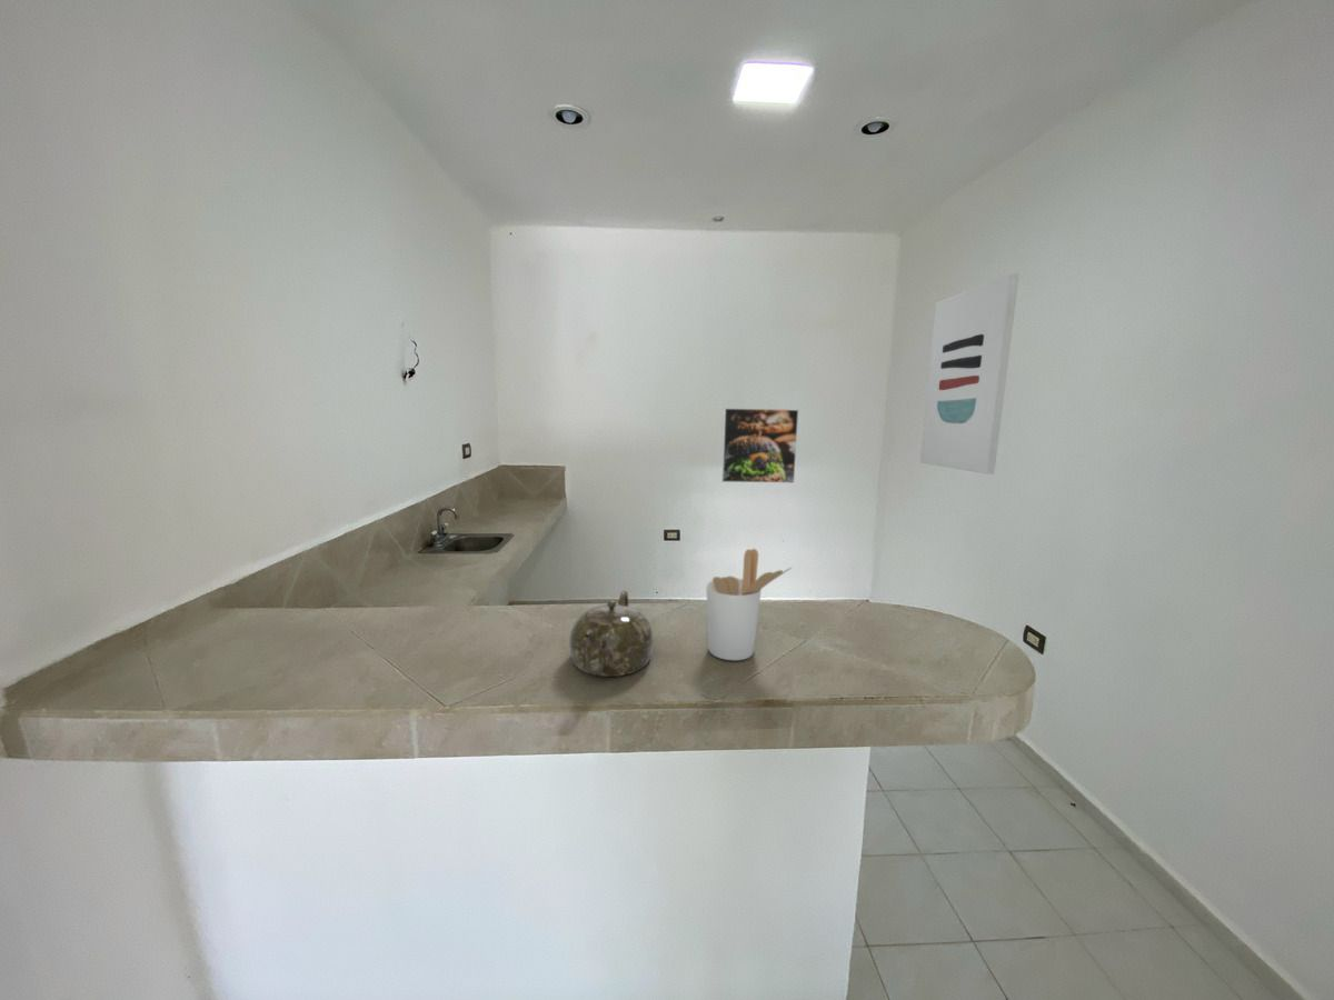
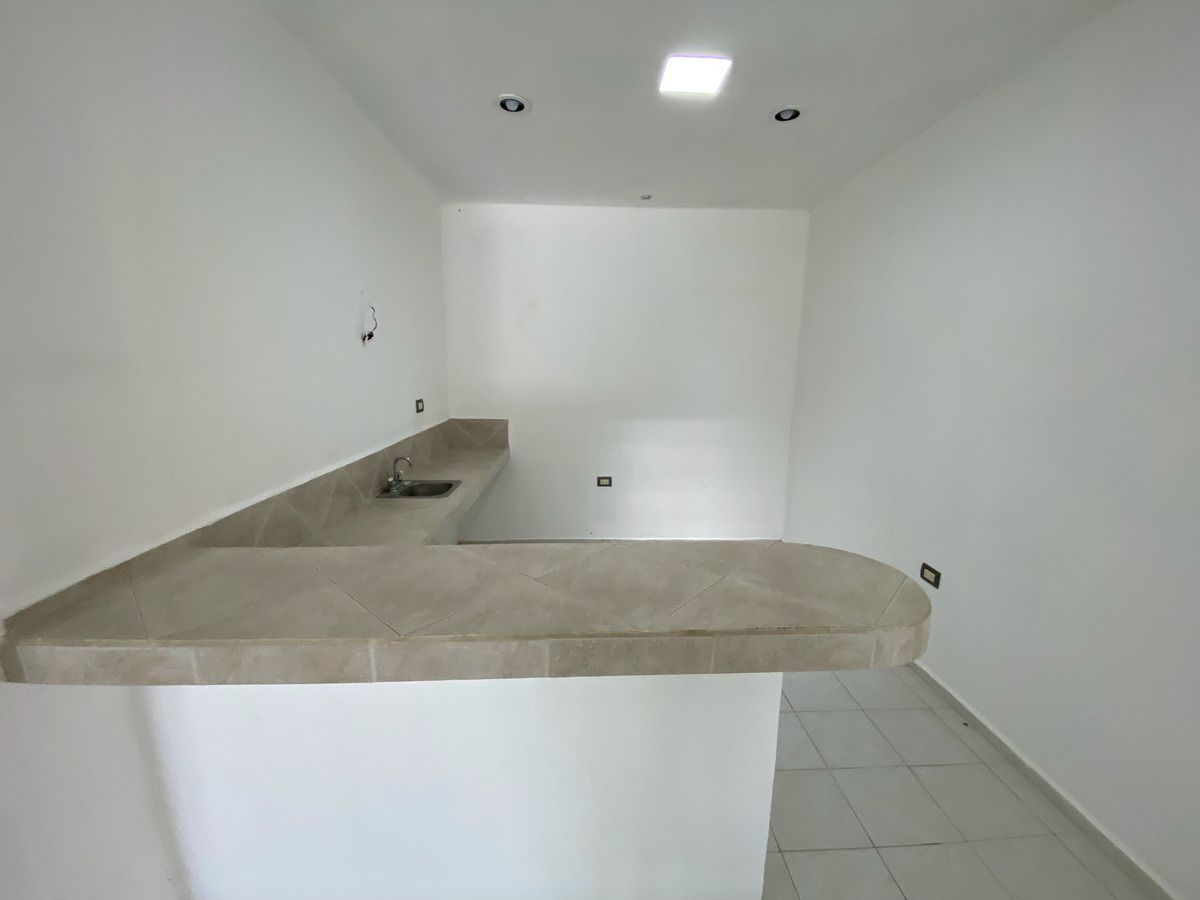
- wall art (962, 381)
- teapot (609, 632)
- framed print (759, 446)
- utensil holder (745, 606)
